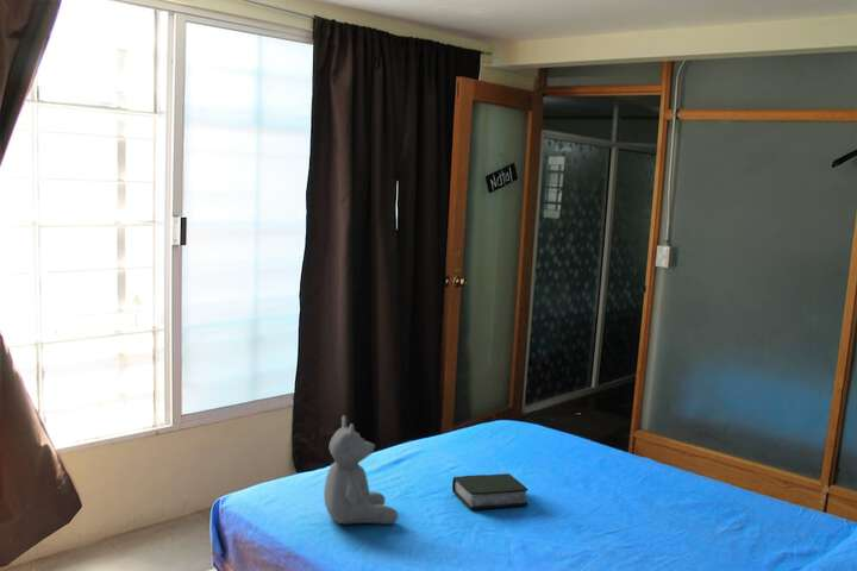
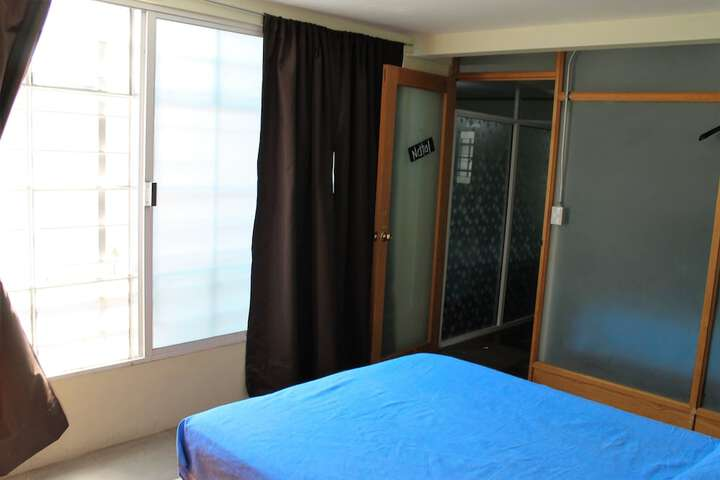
- book (489, 490)
- teddy bear (361, 469)
